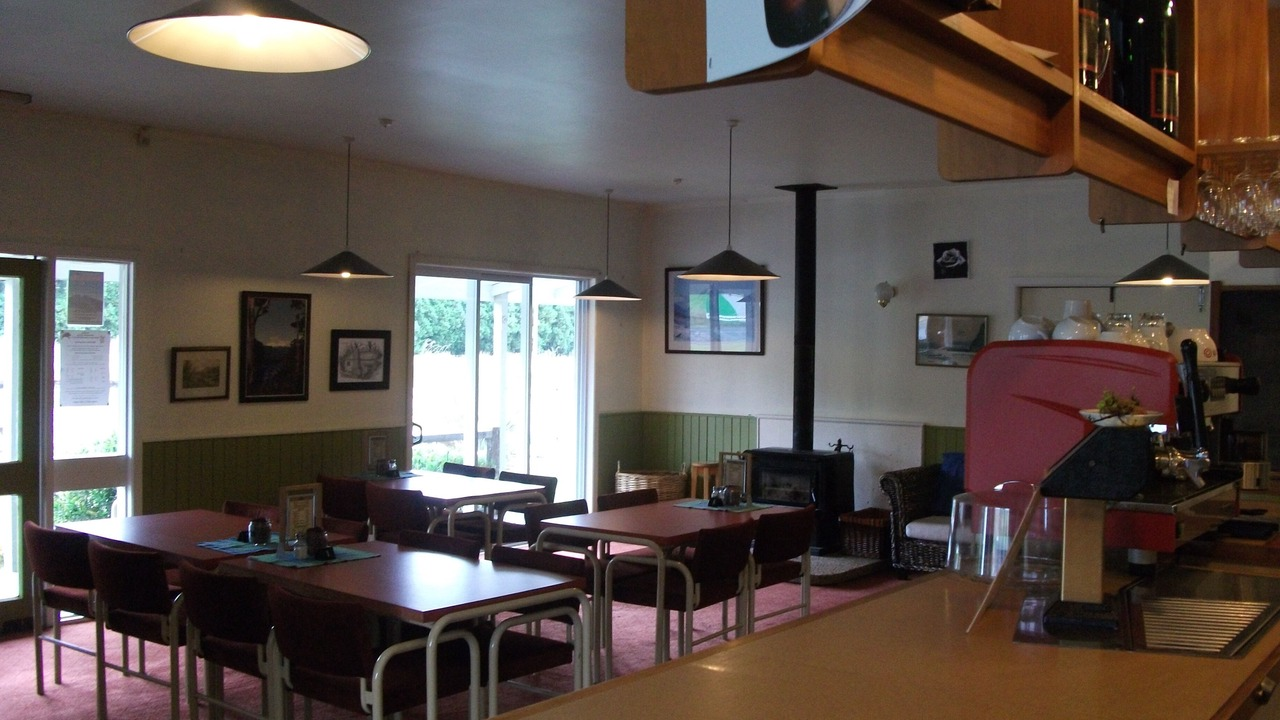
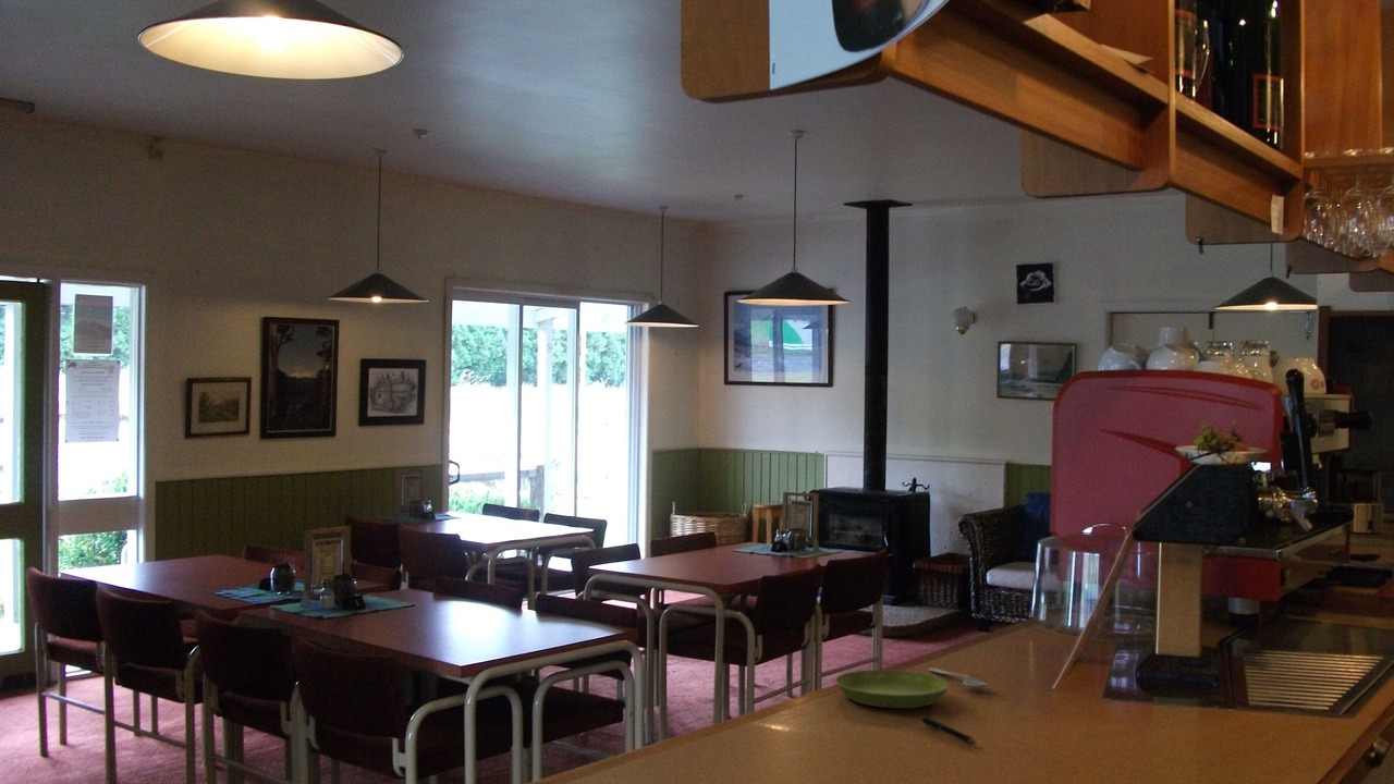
+ saucer (891, 689)
+ spoon (957, 675)
+ pen (949, 730)
